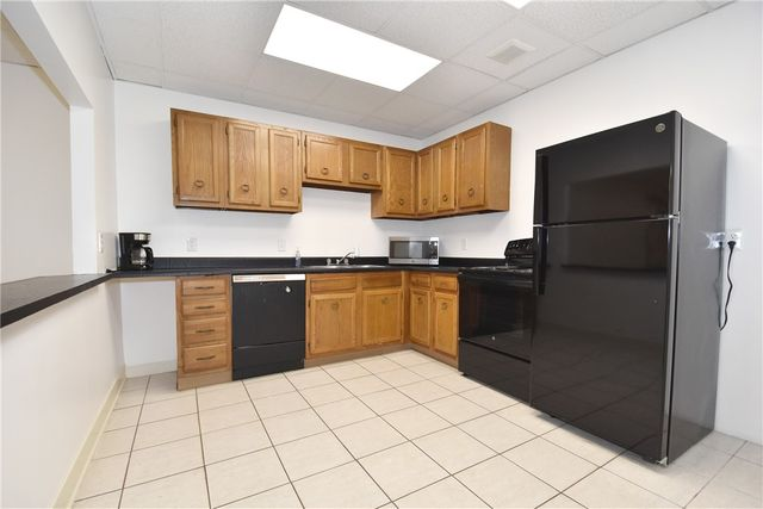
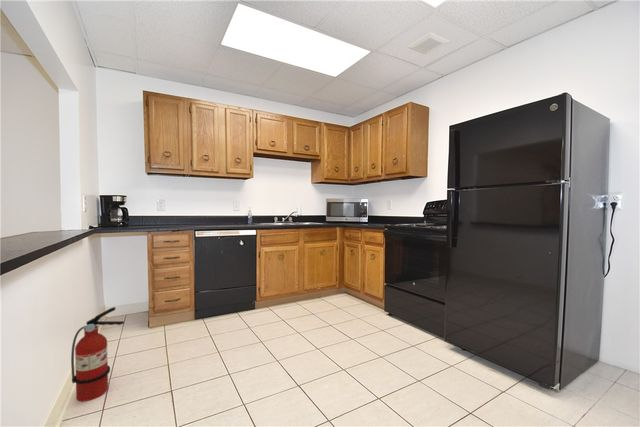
+ fire extinguisher (99, 350)
